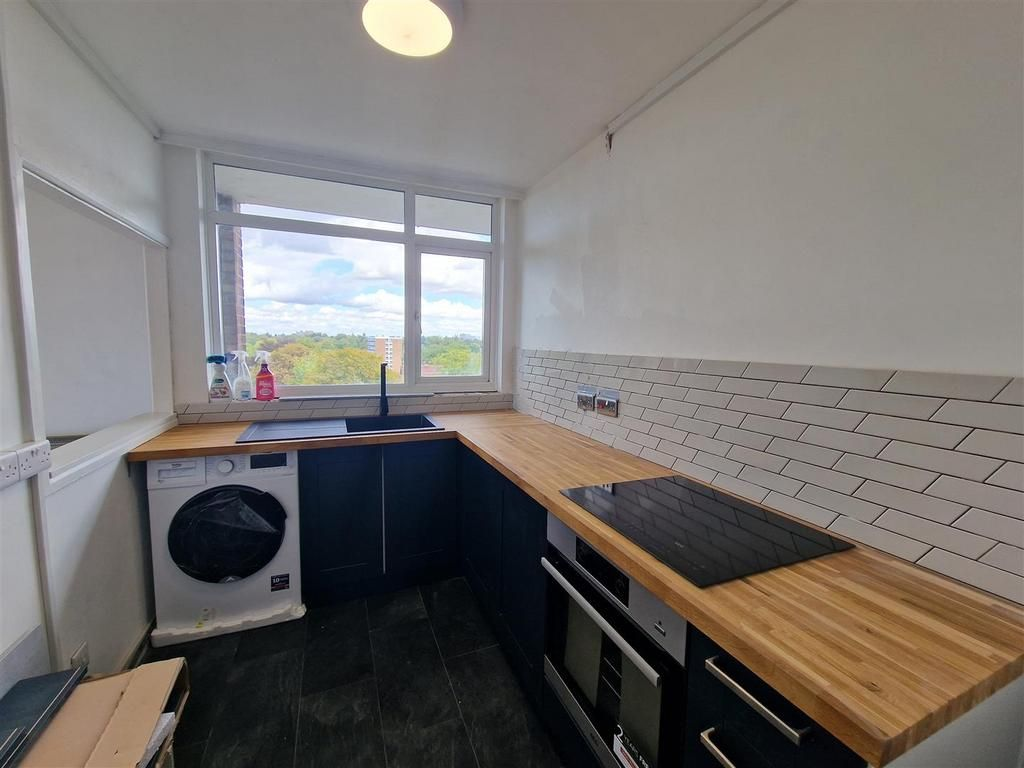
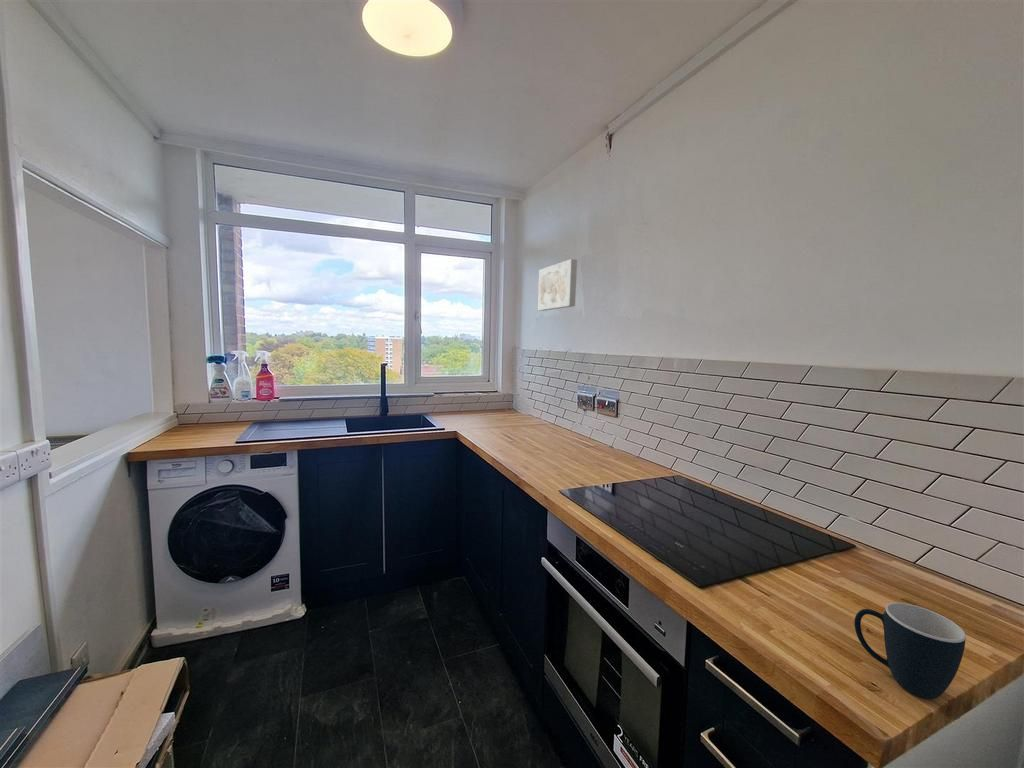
+ mug (903, 647)
+ wall art (555, 286)
